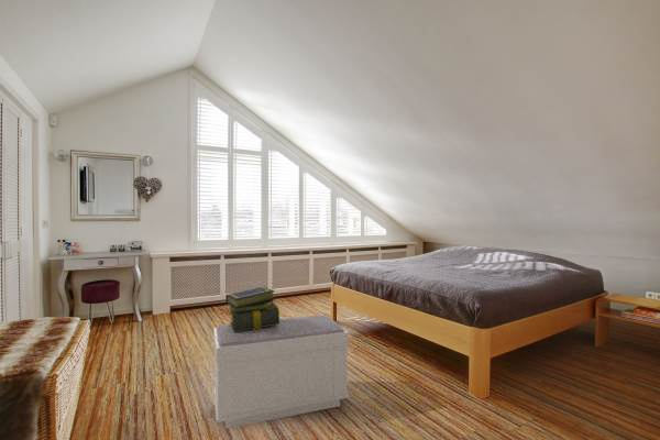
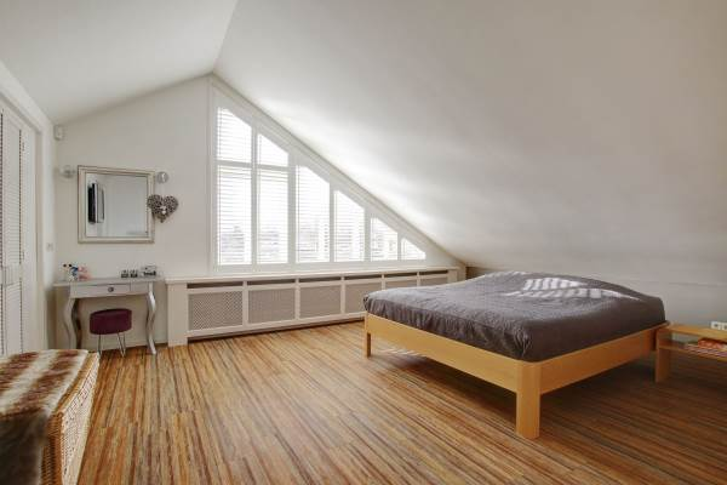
- stack of books (252, 307)
- bench (279, 363)
